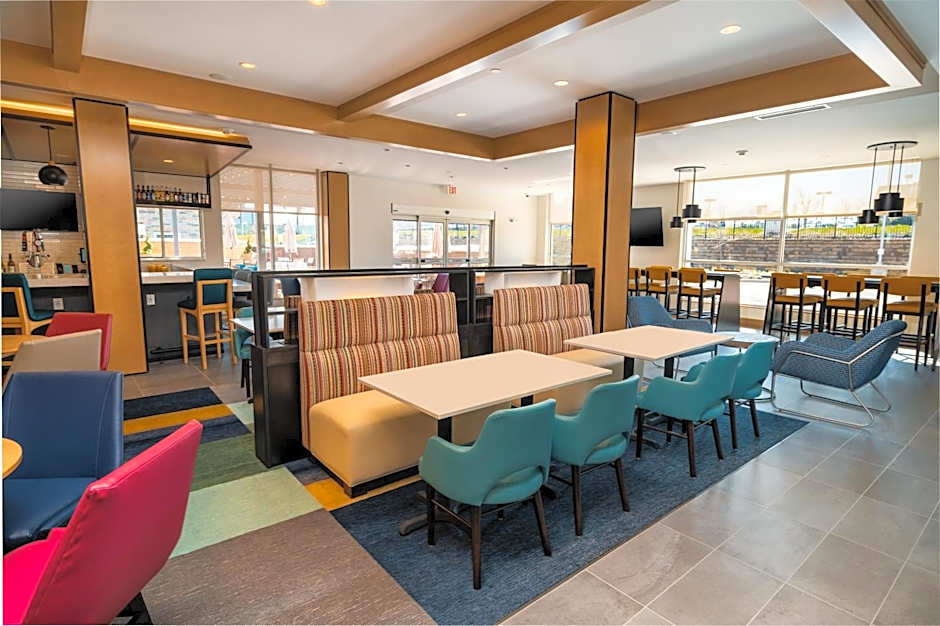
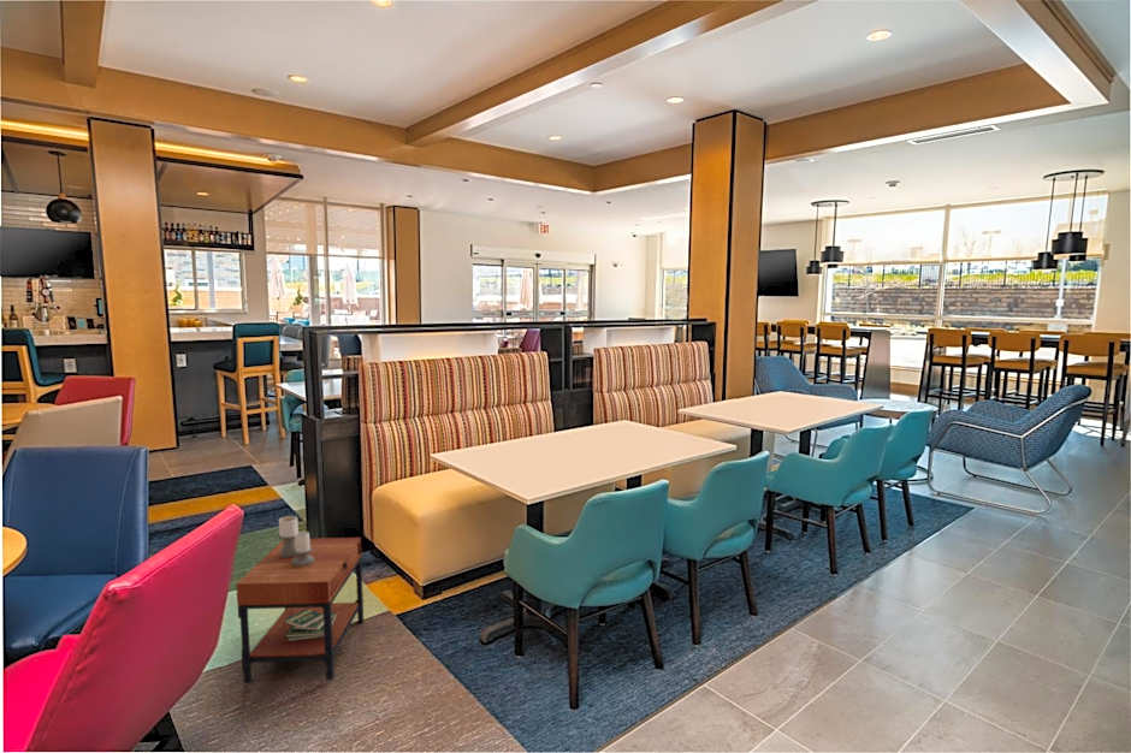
+ side table (306, 586)
